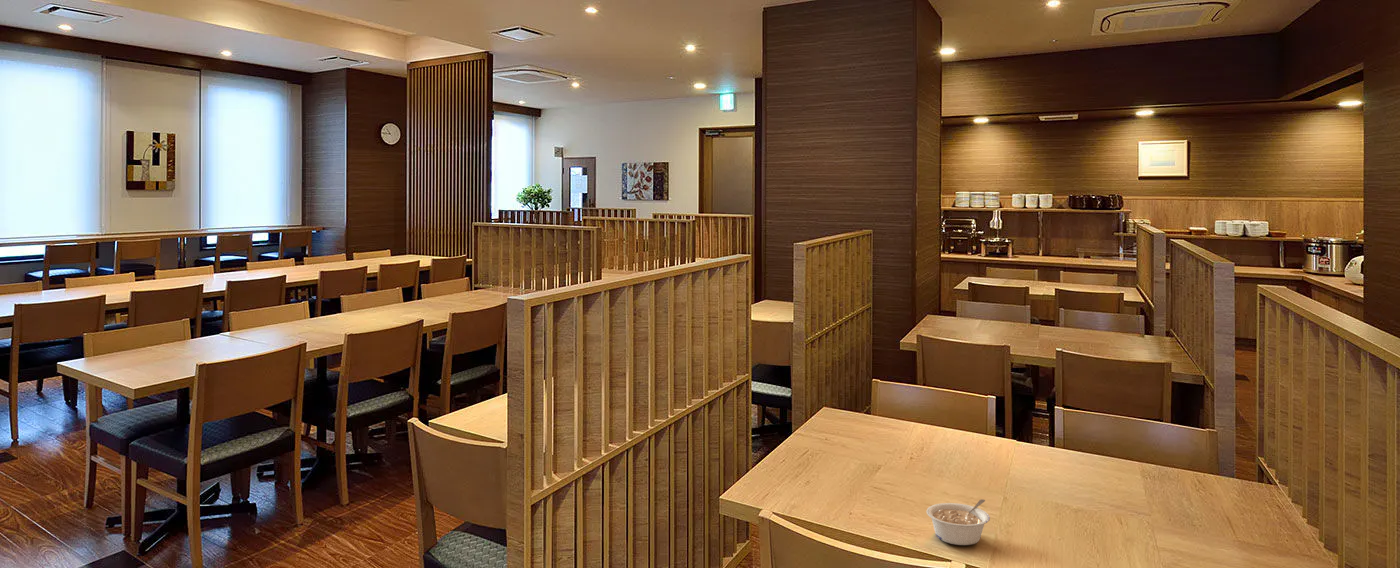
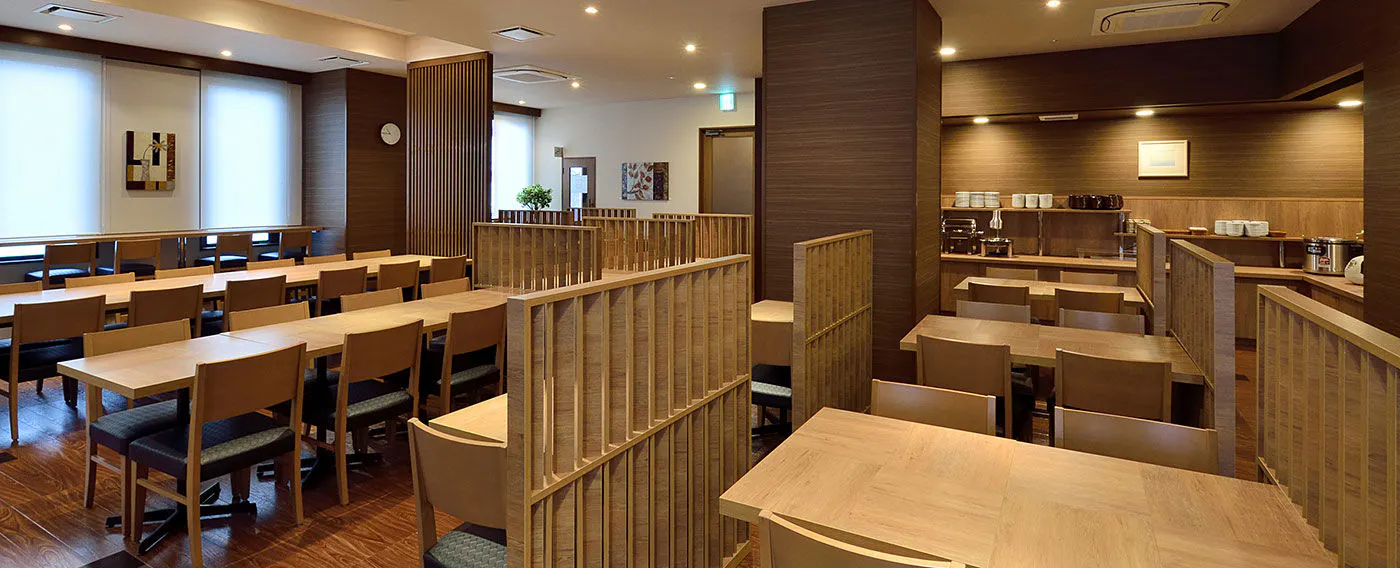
- legume (957, 522)
